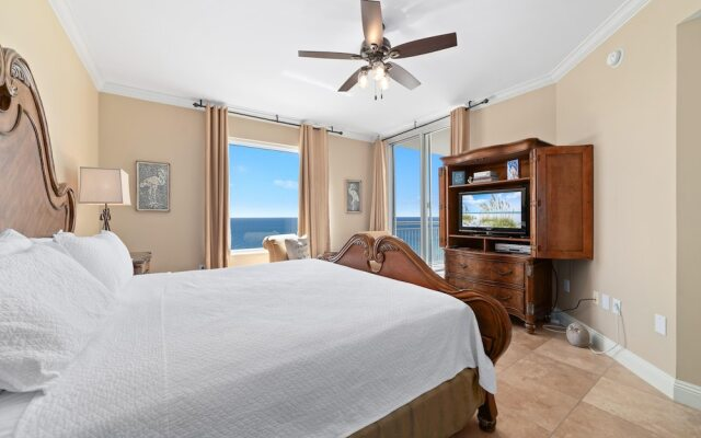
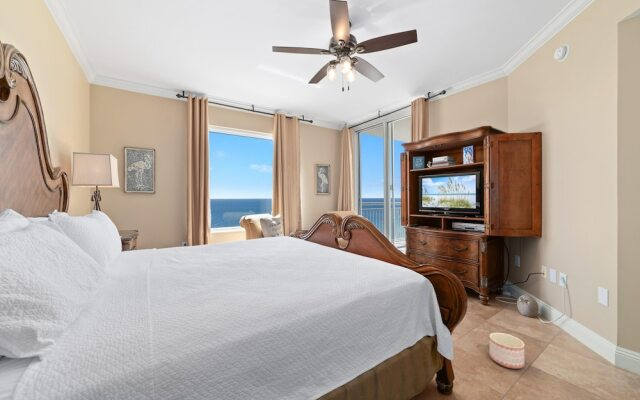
+ planter (506, 350)
